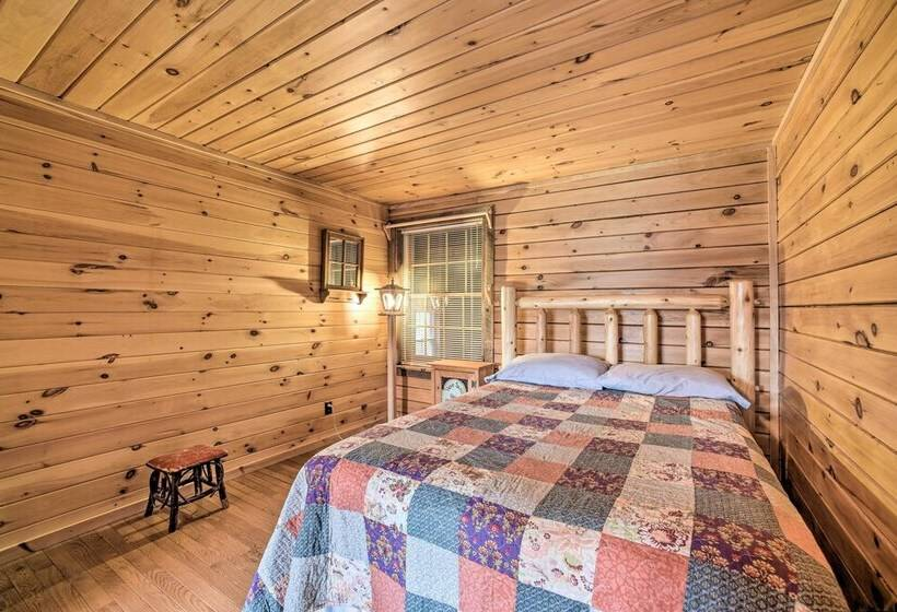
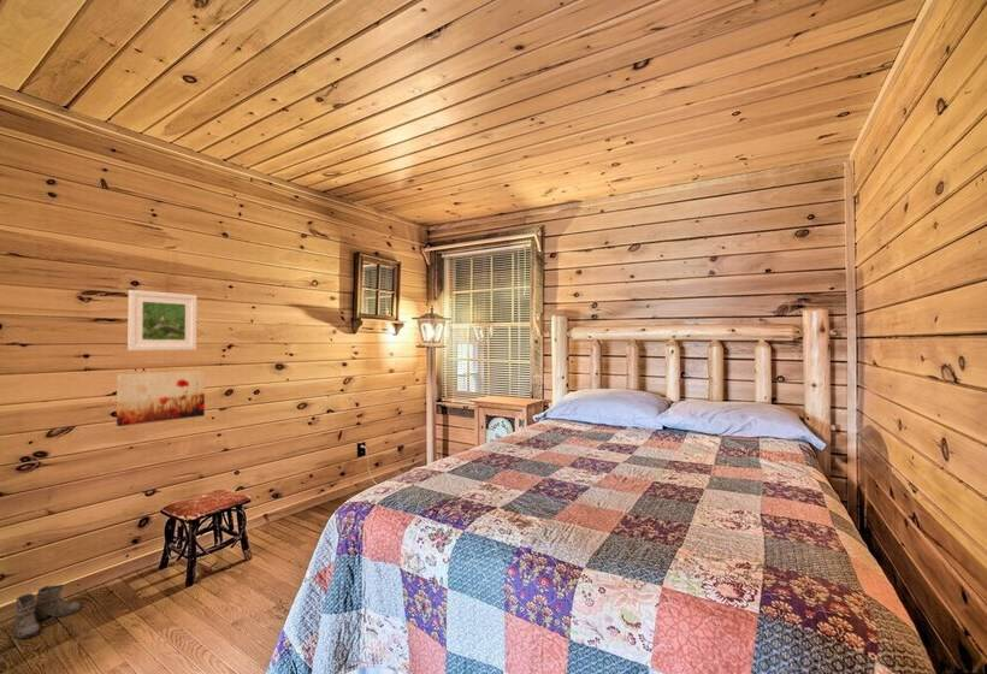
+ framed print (164, 321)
+ boots (41, 608)
+ wall art (162, 396)
